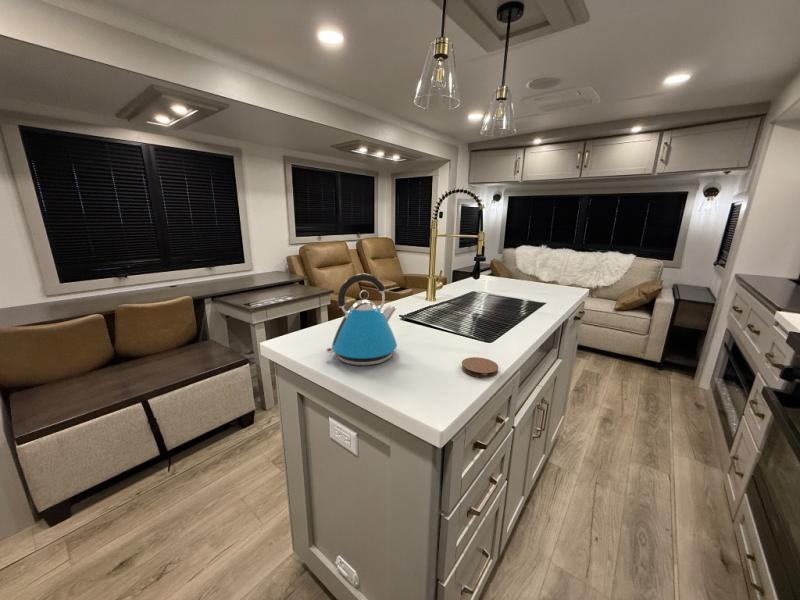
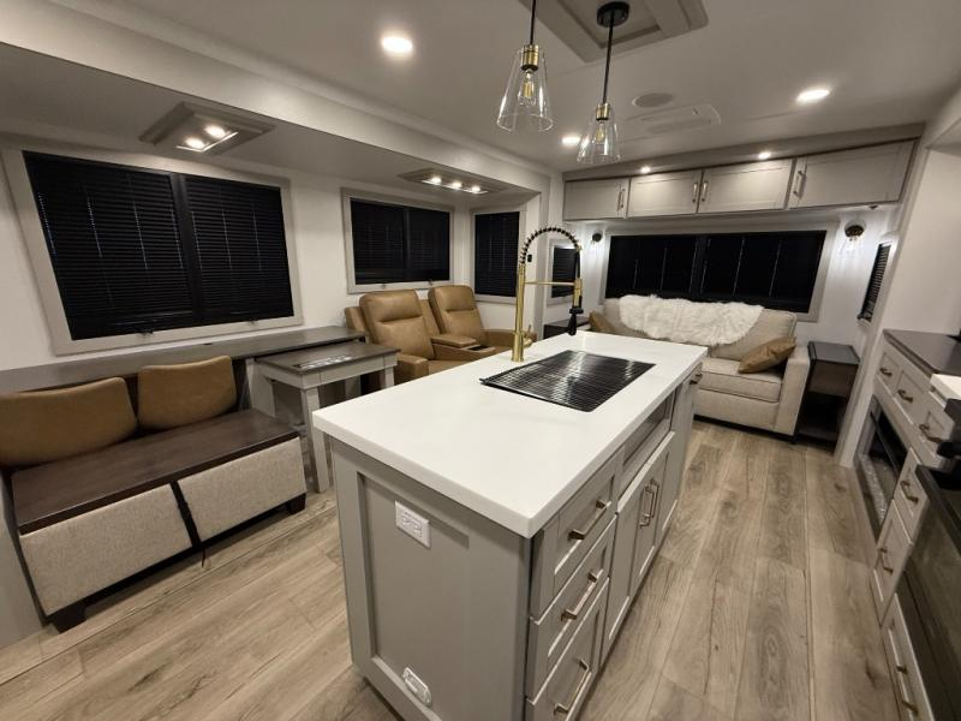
- coaster (479, 366)
- kettle (362, 315)
